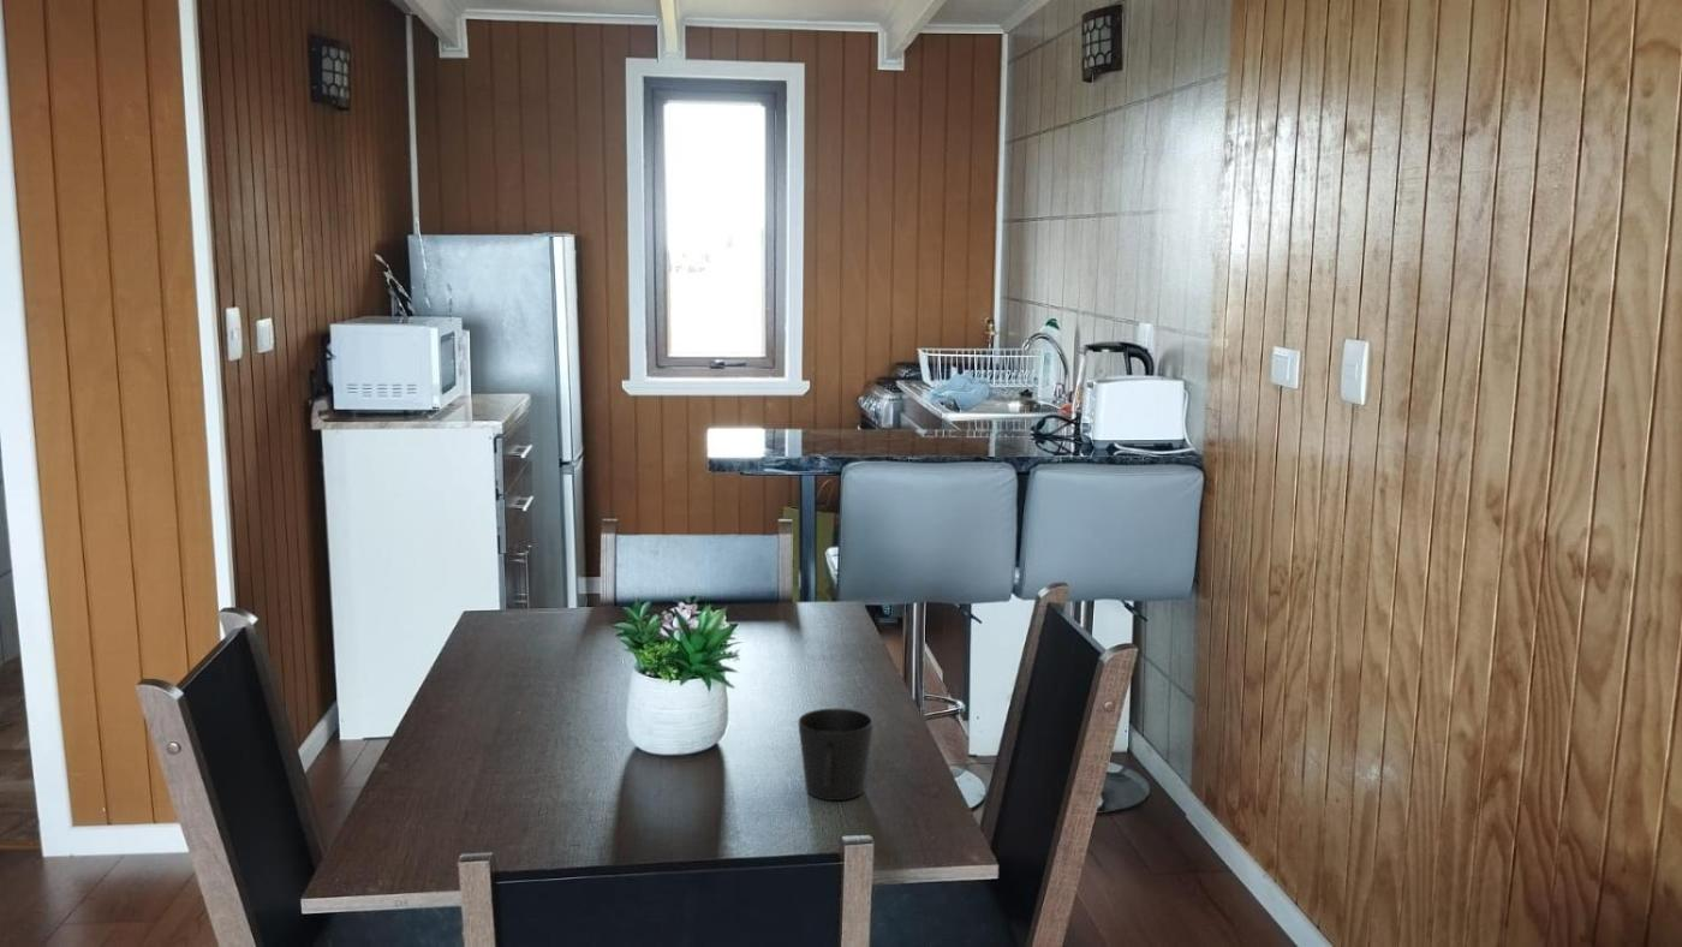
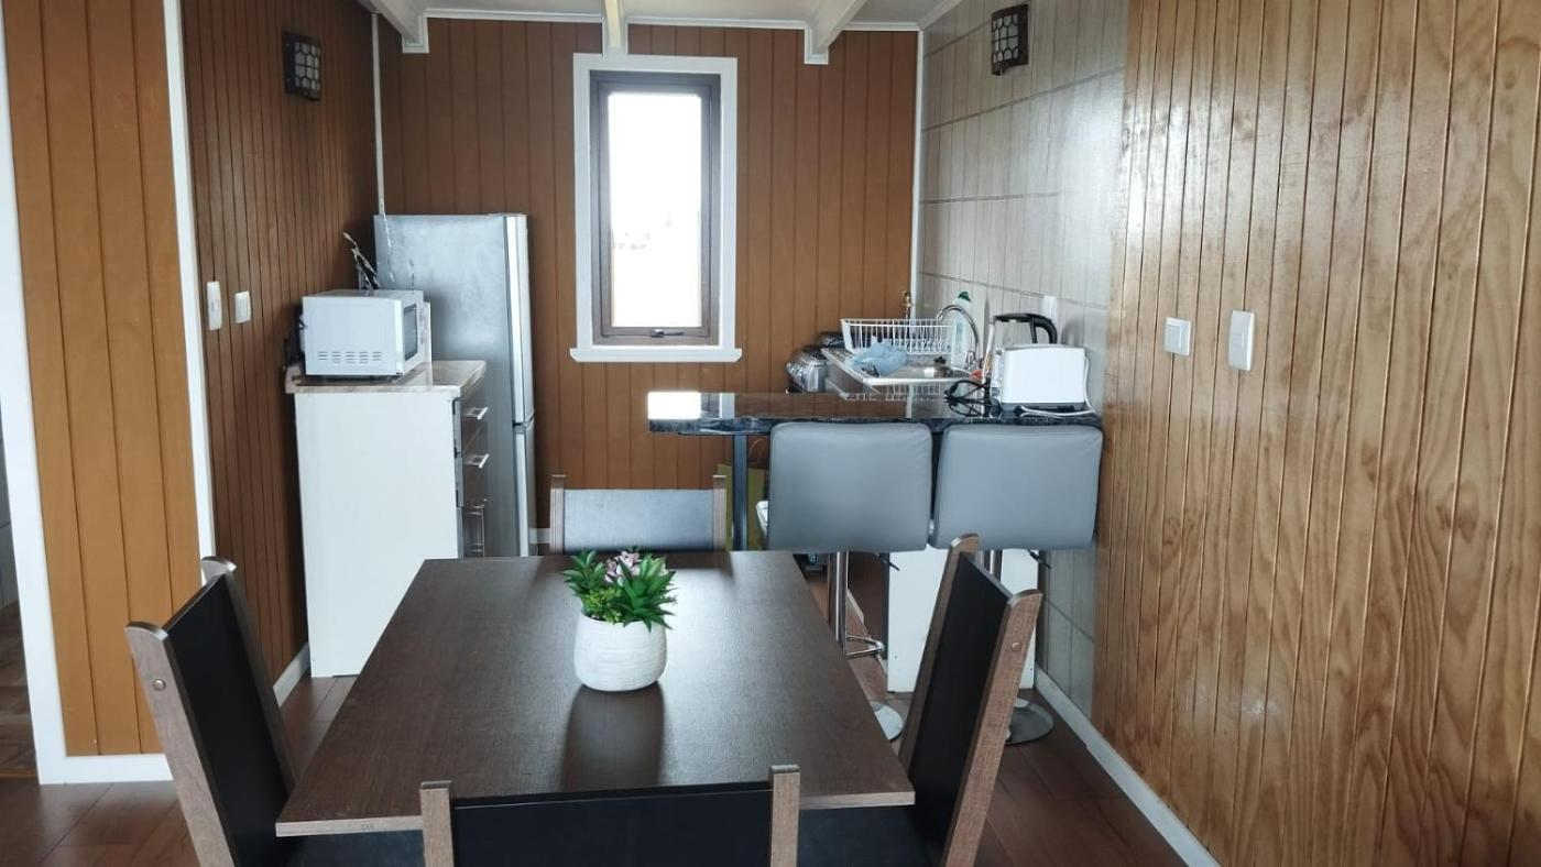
- cup (834, 757)
